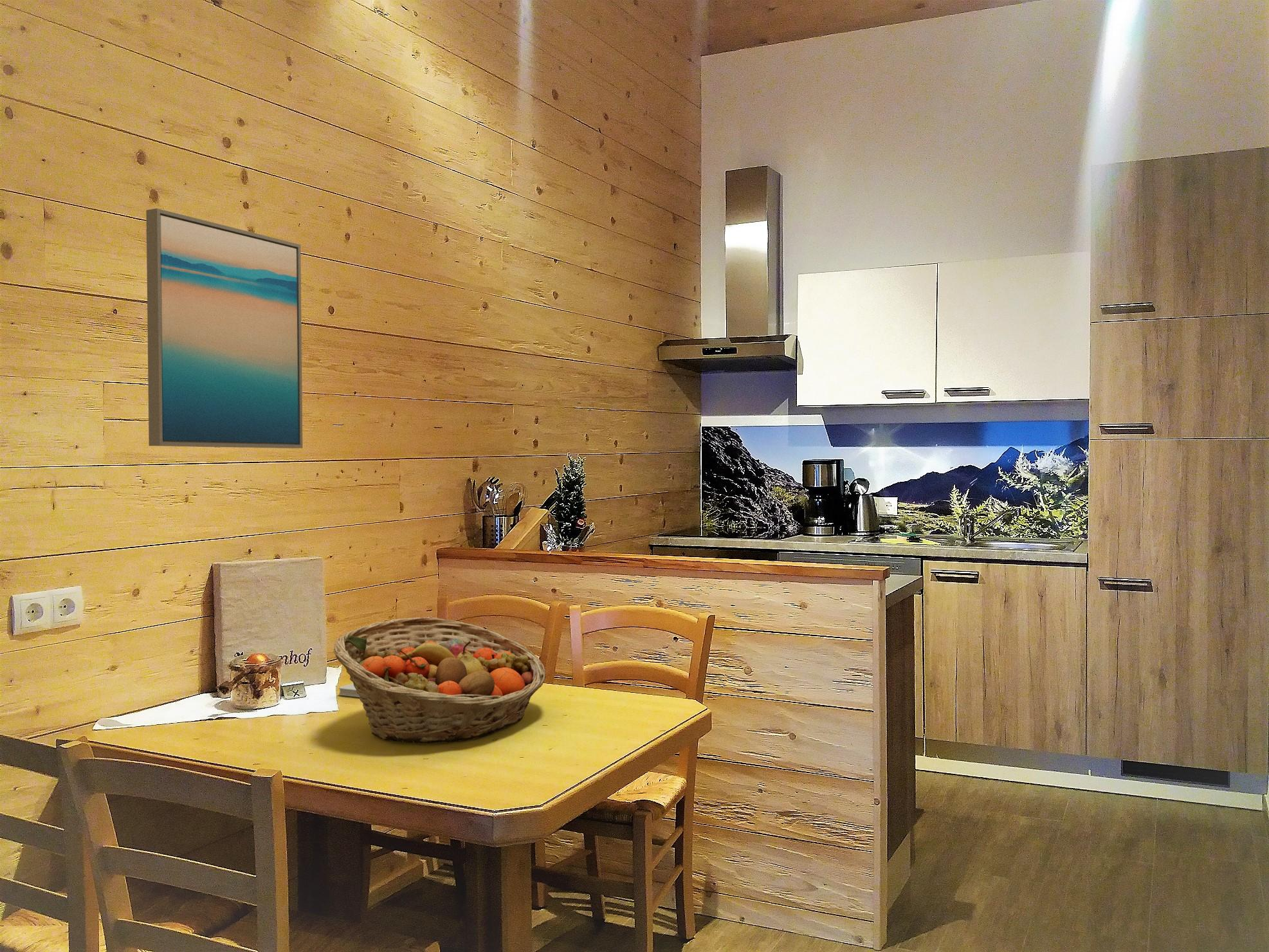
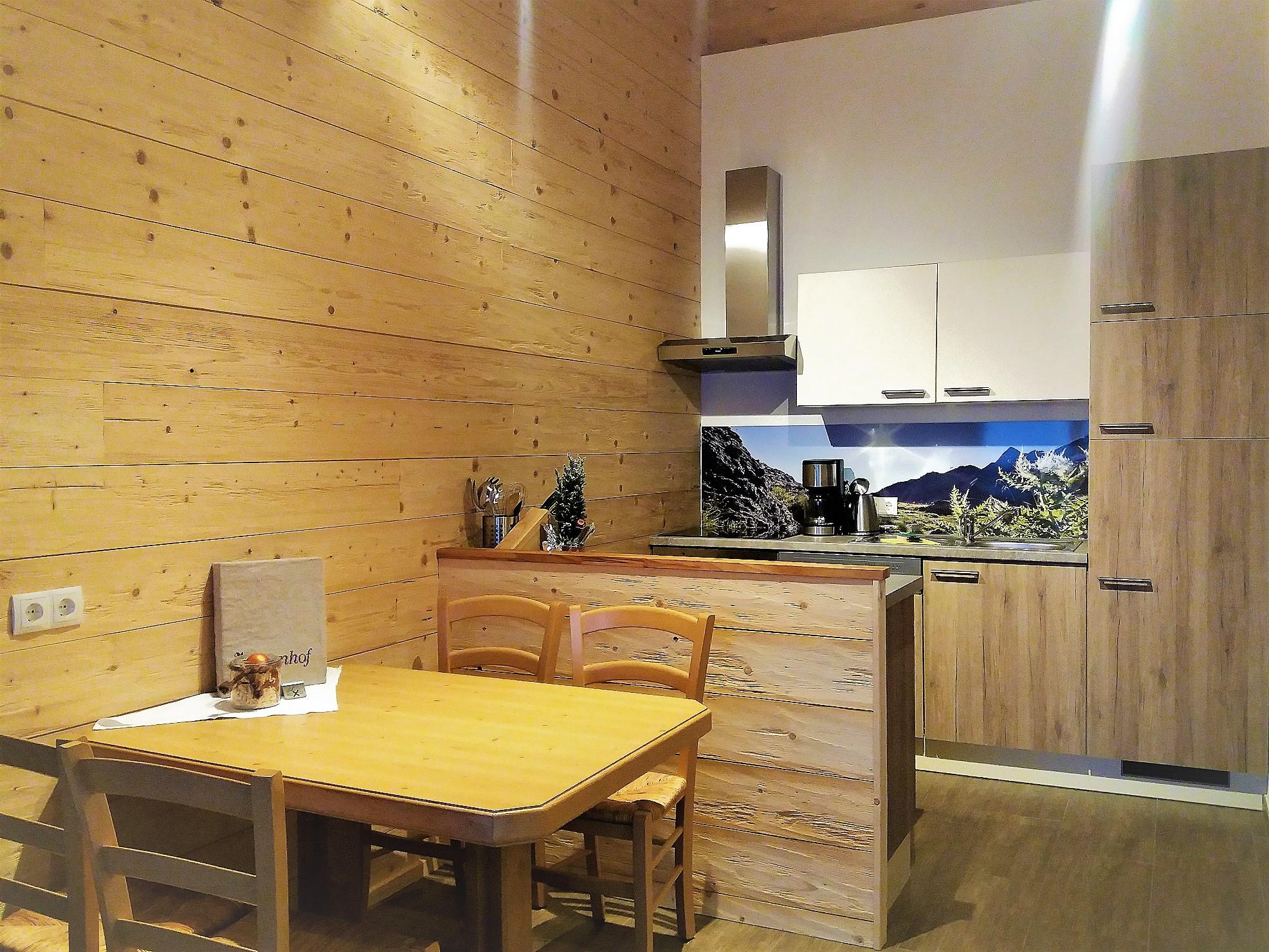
- wall art (230, 338)
- fruit basket (443, 675)
- notepad (359, 695)
